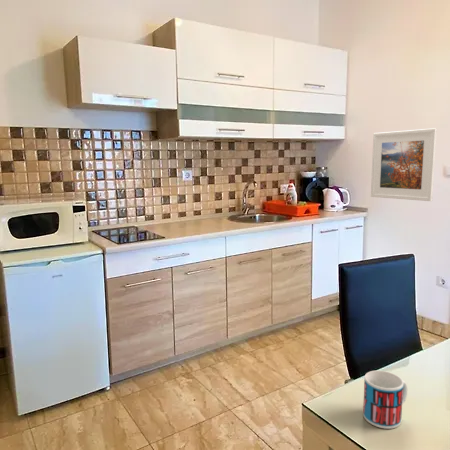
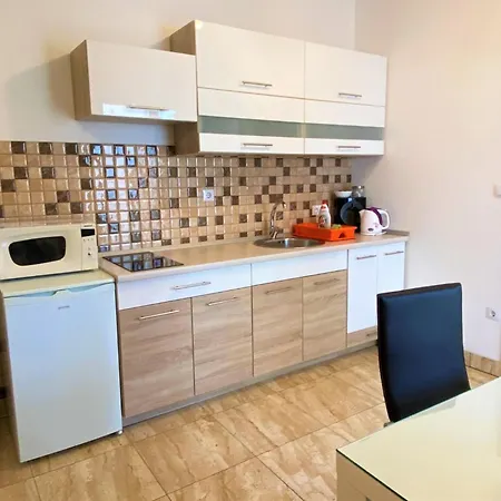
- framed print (401, 165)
- mug (385, 395)
